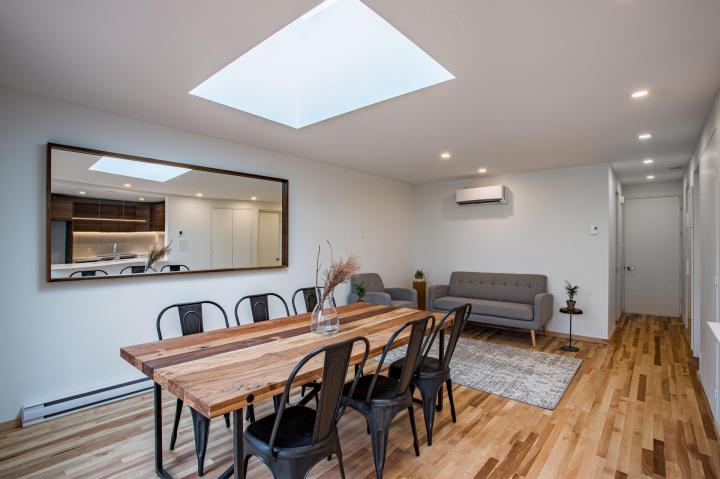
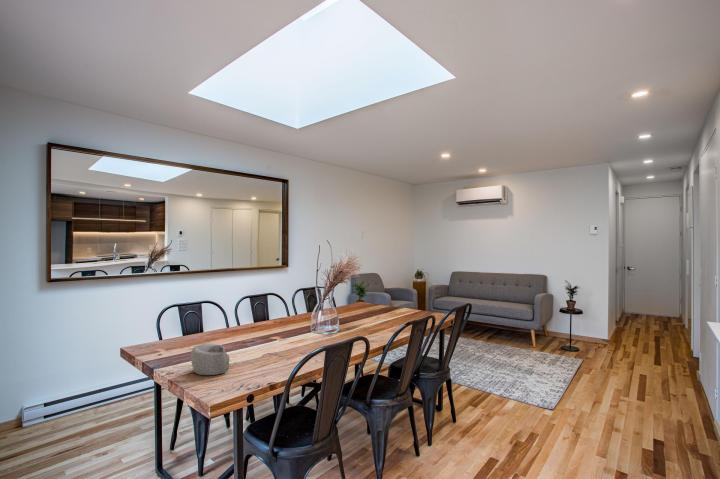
+ decorative bowl (210, 357)
